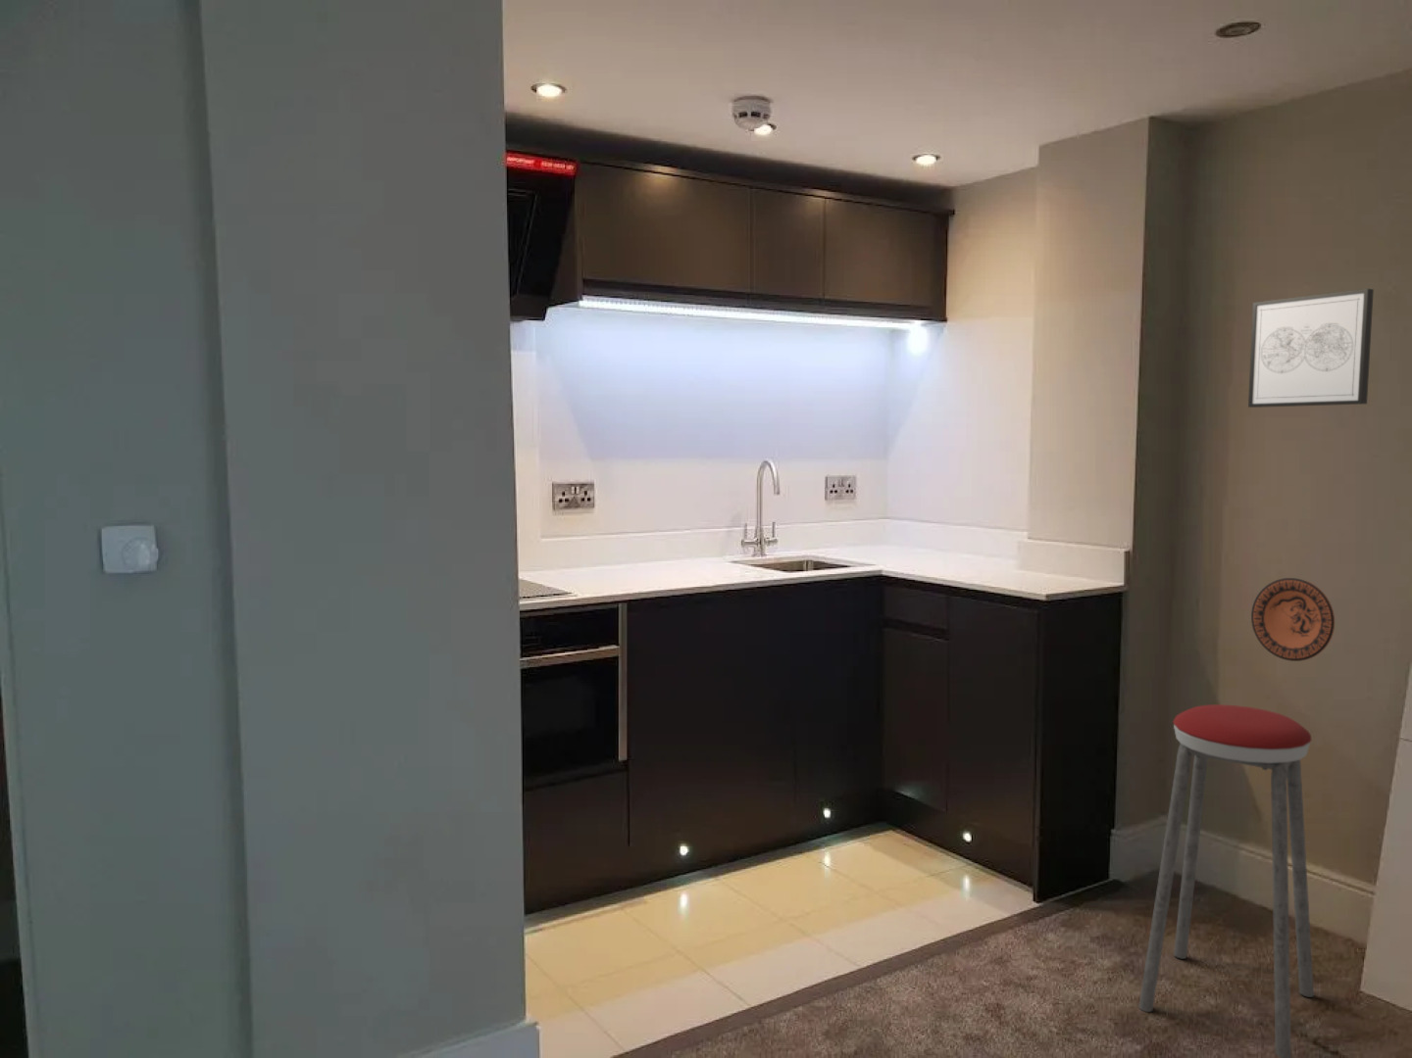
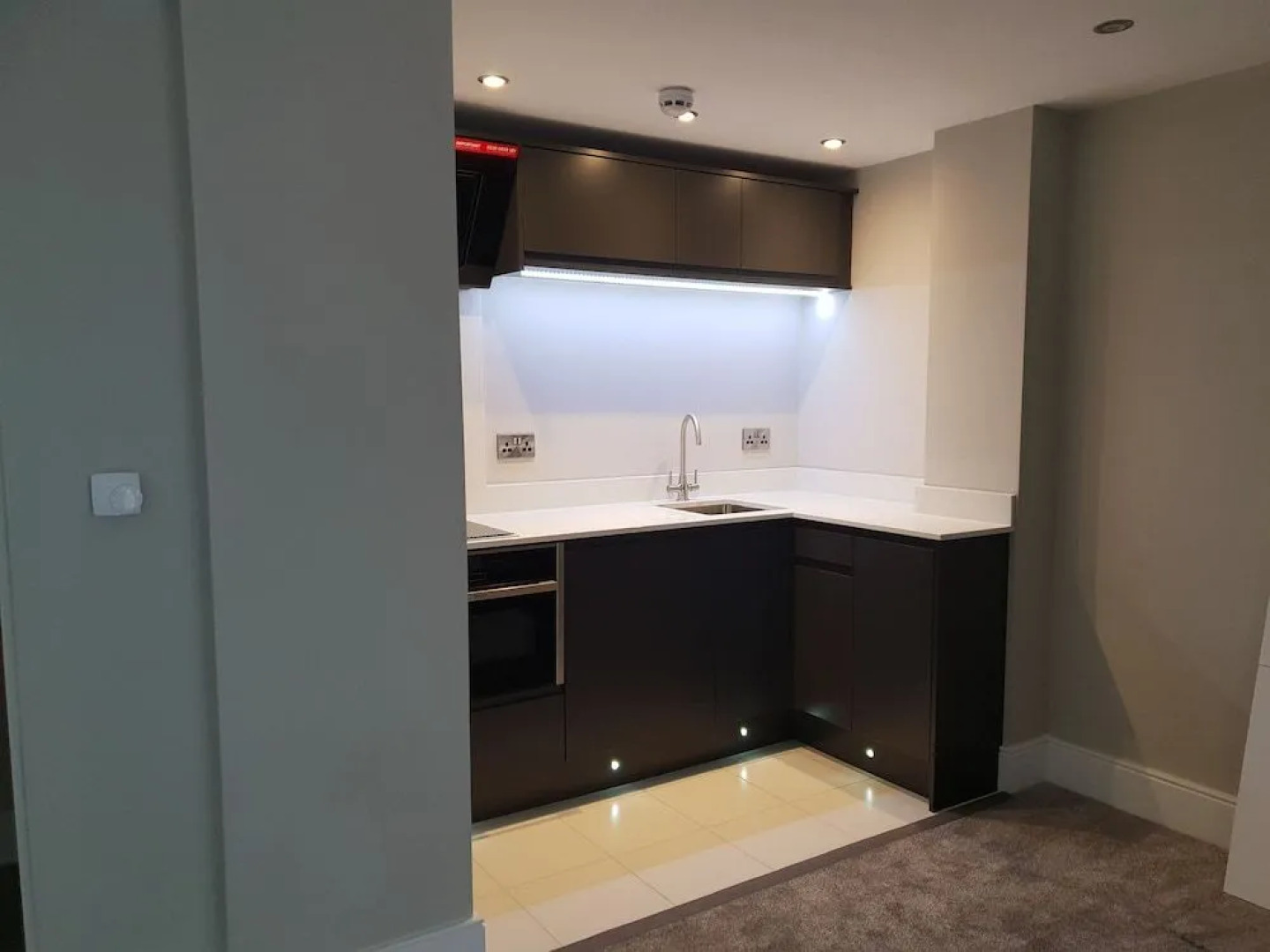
- decorative plate (1292, 619)
- music stool (1197, 851)
- wall art (1307, 351)
